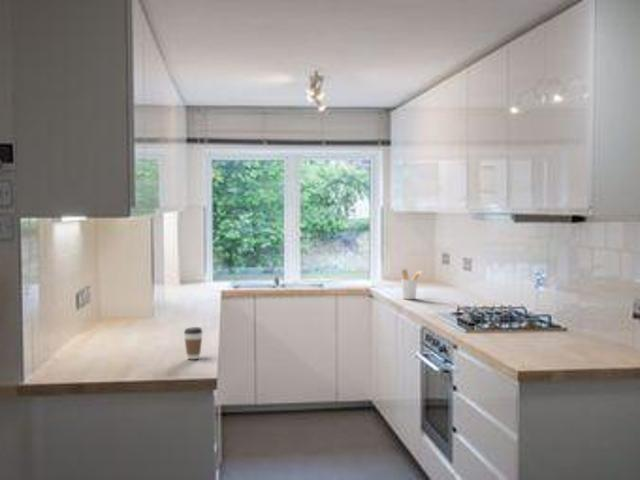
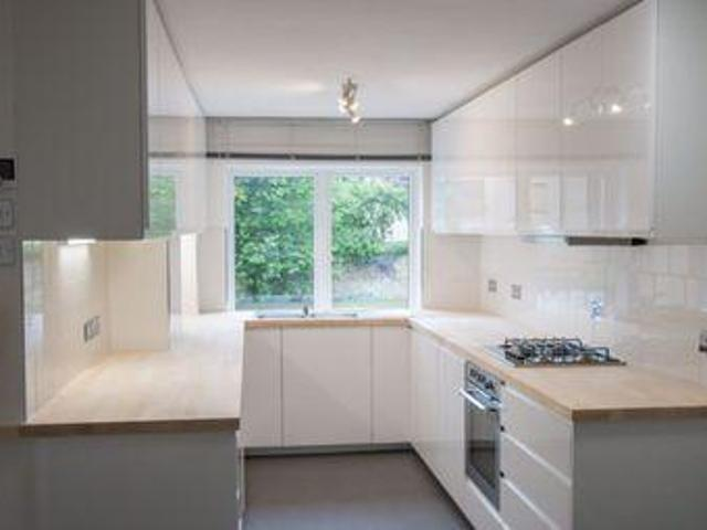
- coffee cup (193, 343)
- utensil holder (412, 284)
